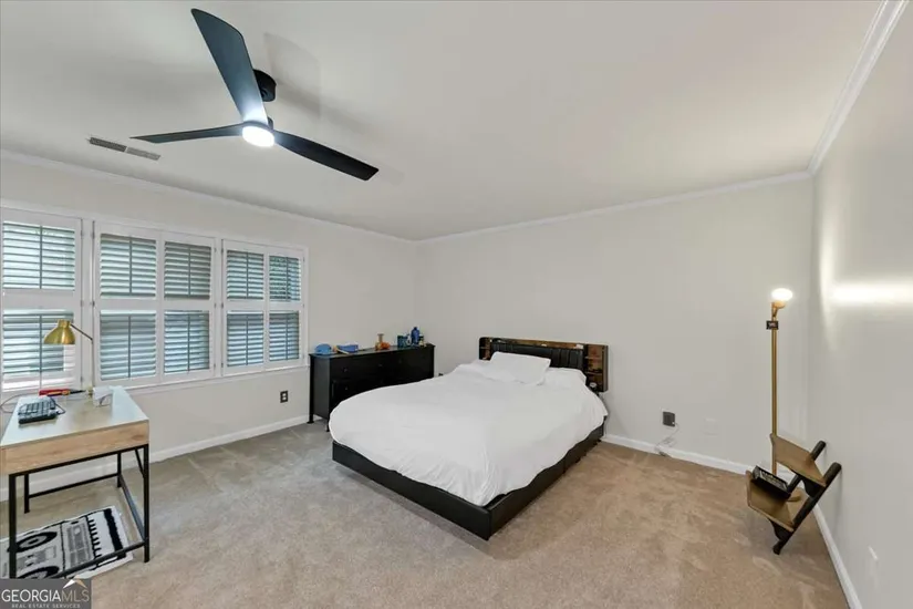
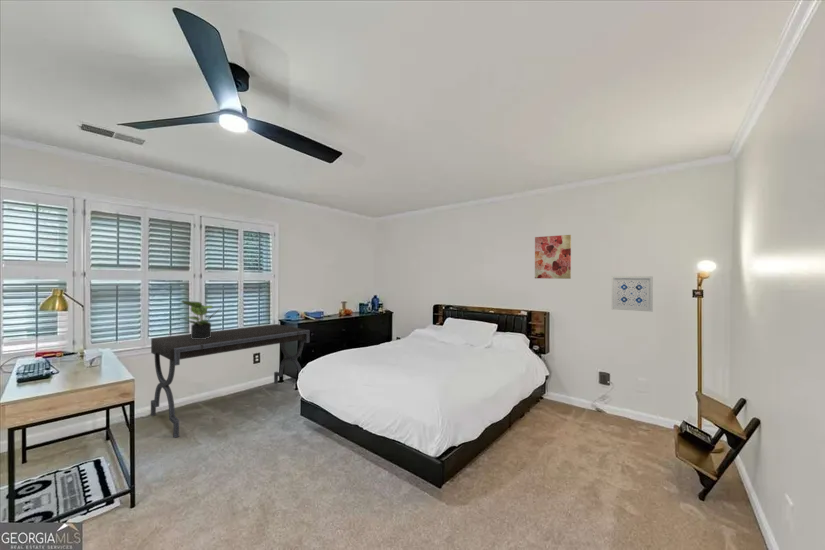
+ wall art (552, 257)
+ wall art (631, 293)
+ potted plant (197, 318)
+ desk (235, 350)
